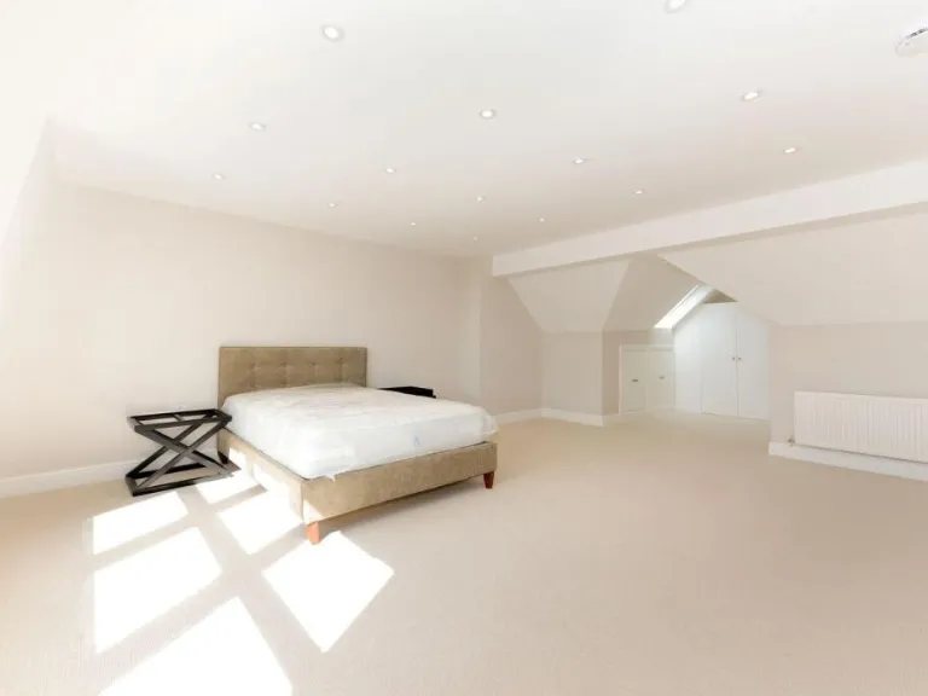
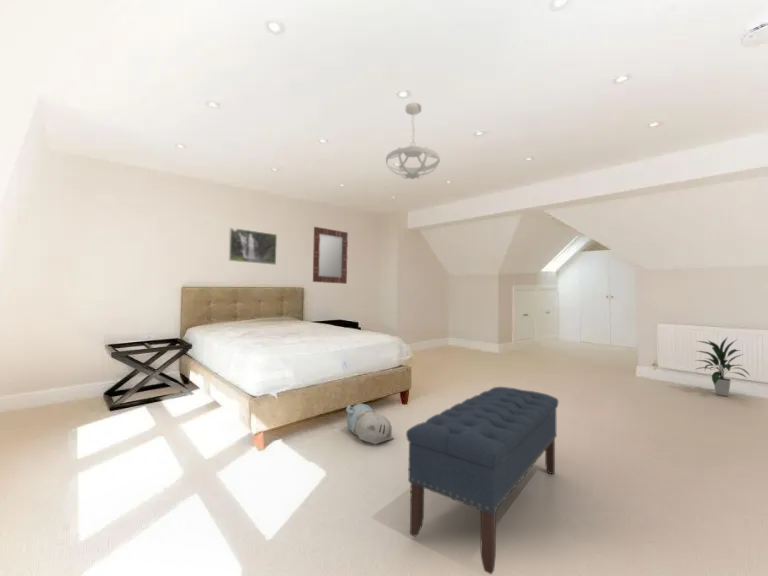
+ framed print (253, 247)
+ indoor plant (719, 365)
+ plush toy (369, 421)
+ ceiling light fixture (413, 143)
+ home mirror (330, 256)
+ bench (493, 452)
